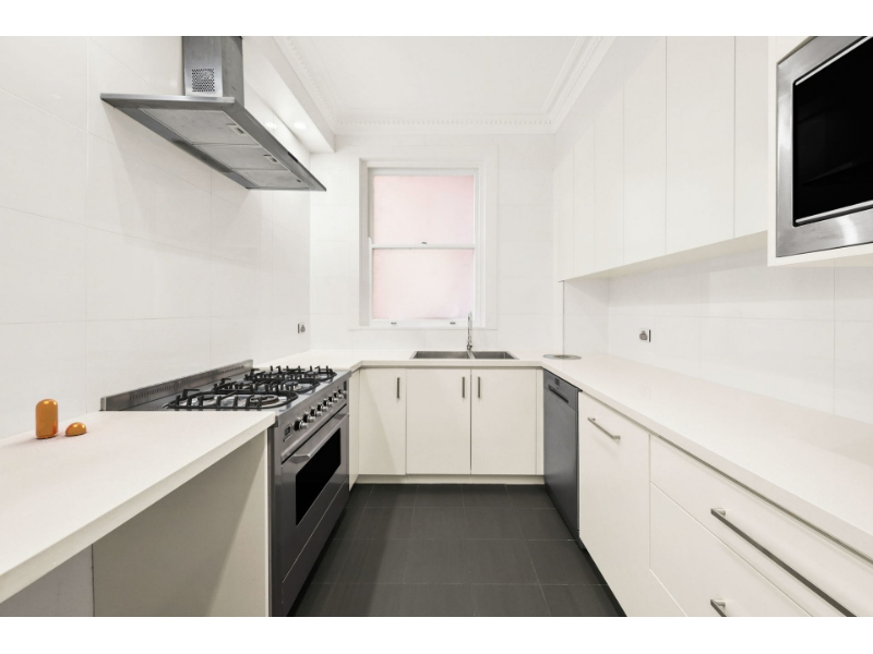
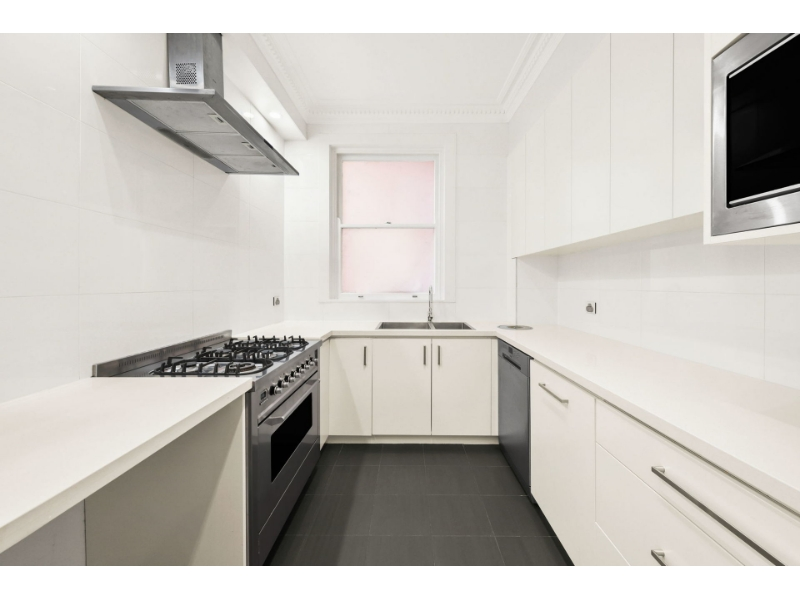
- pepper shaker (57, 416)
